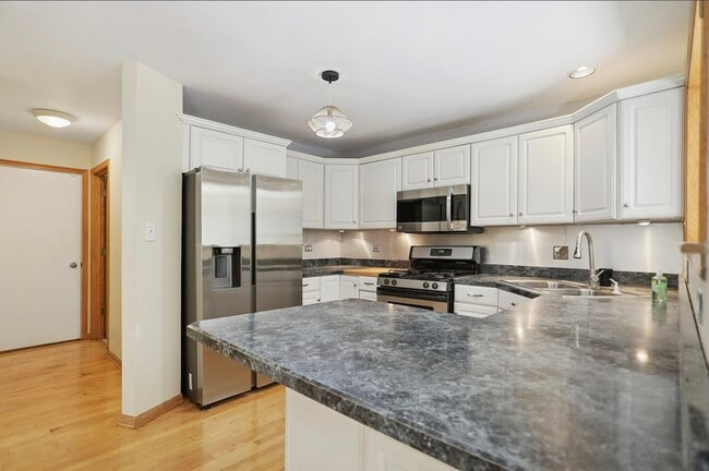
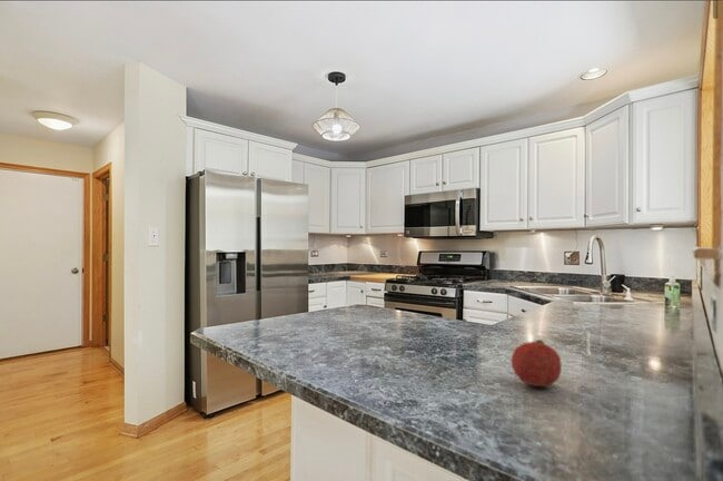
+ fruit (536, 362)
